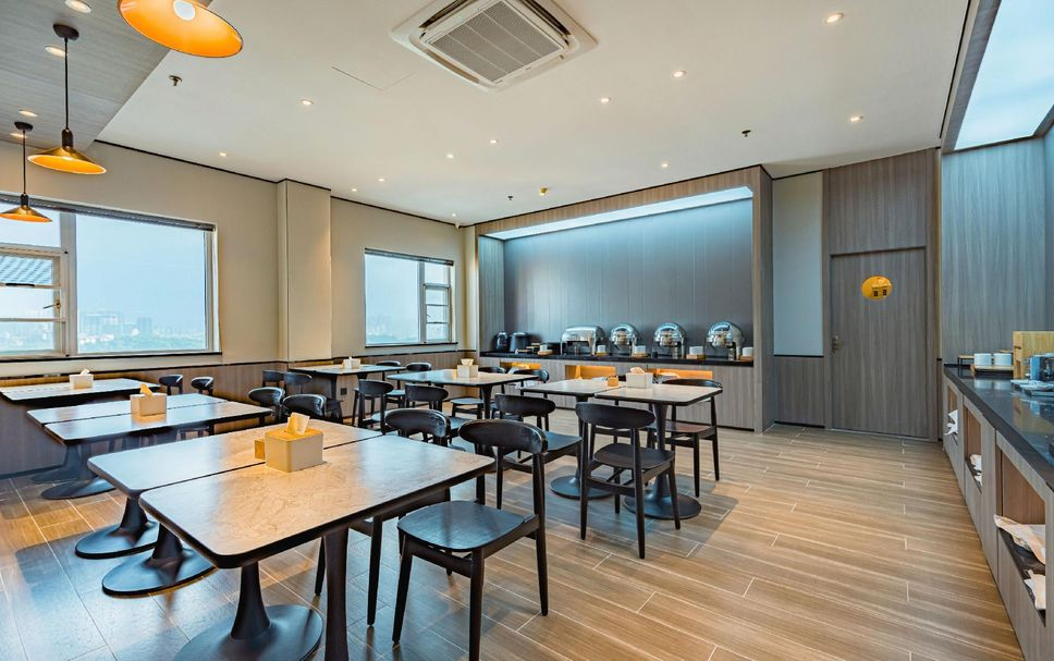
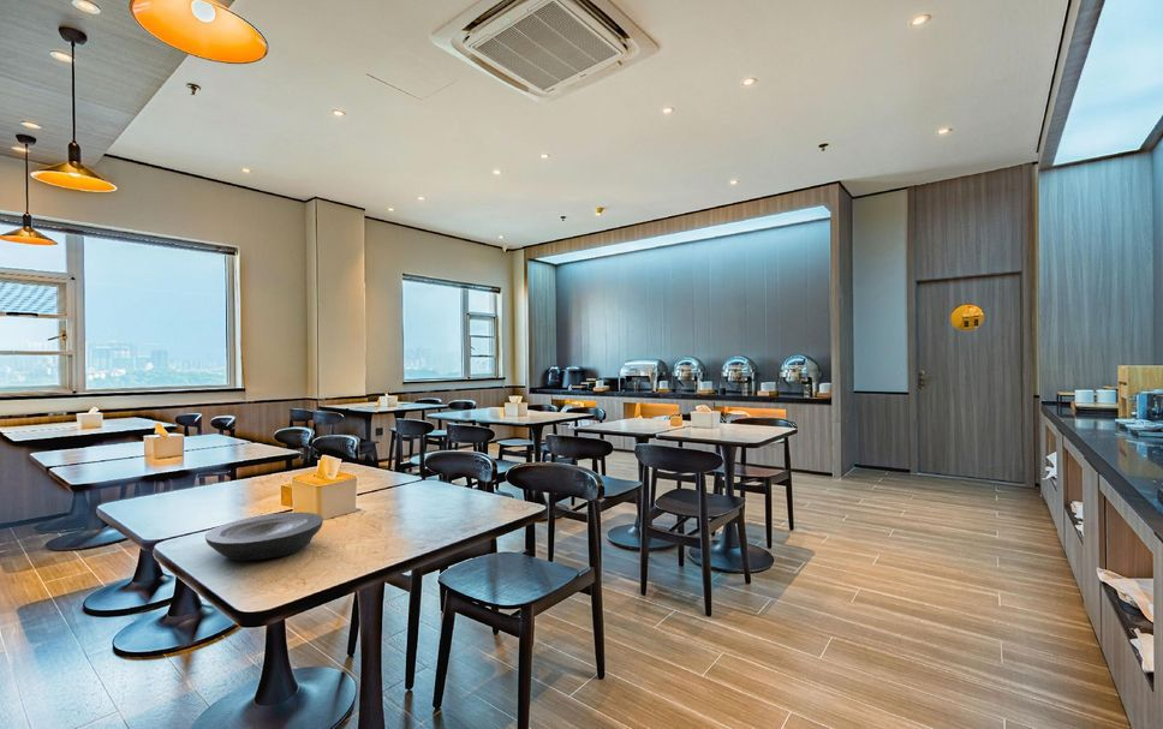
+ plate (267, 537)
